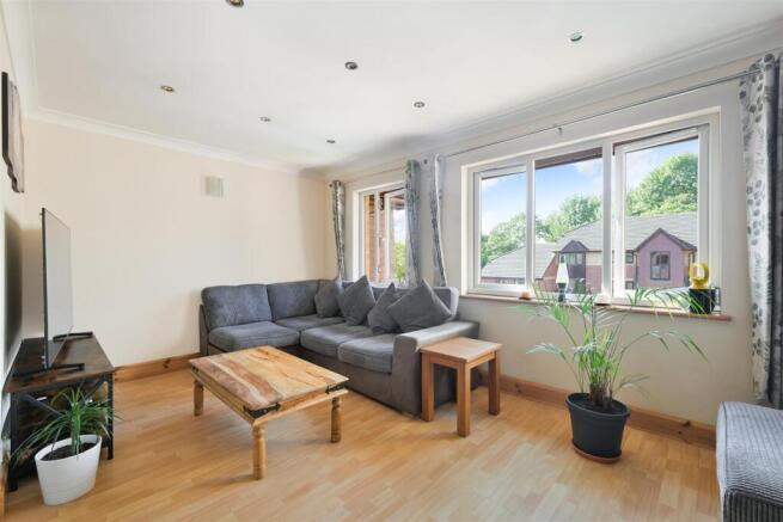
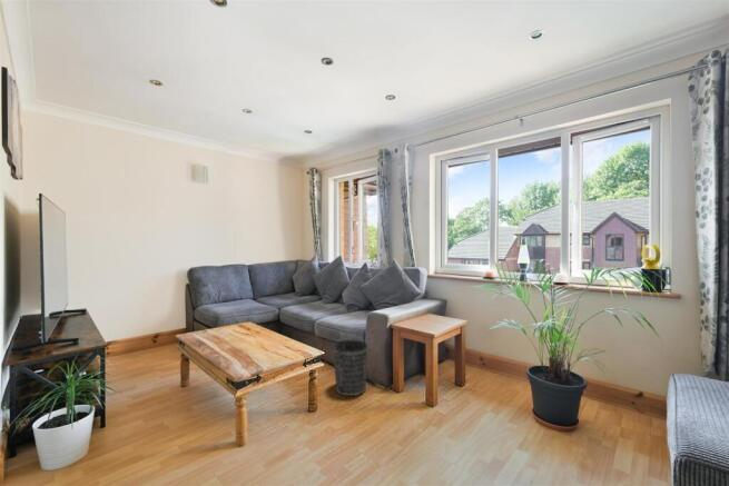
+ wastebasket (351, 367)
